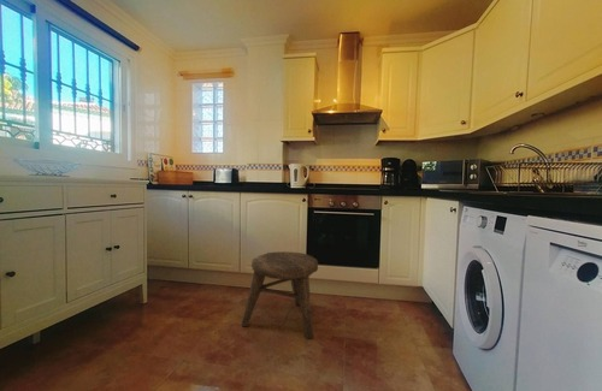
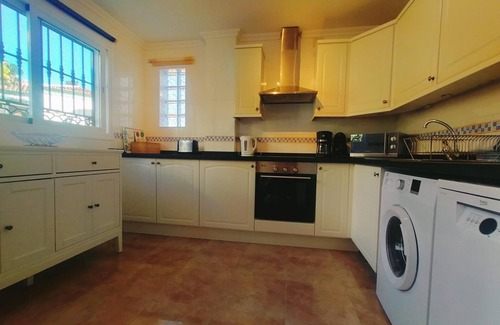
- stool (287, 292)
